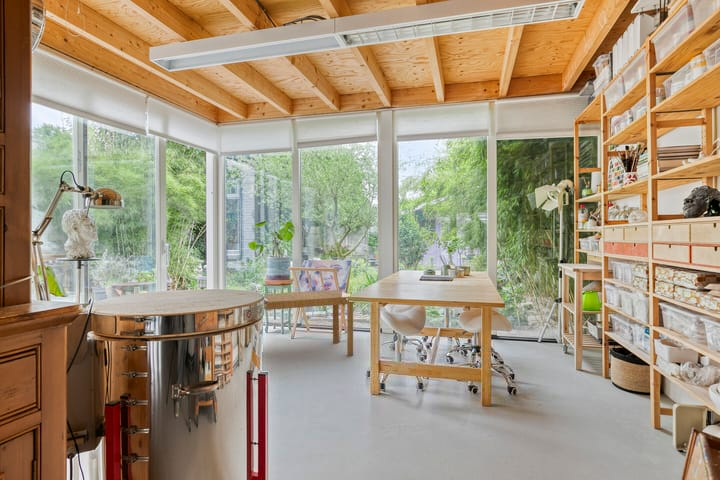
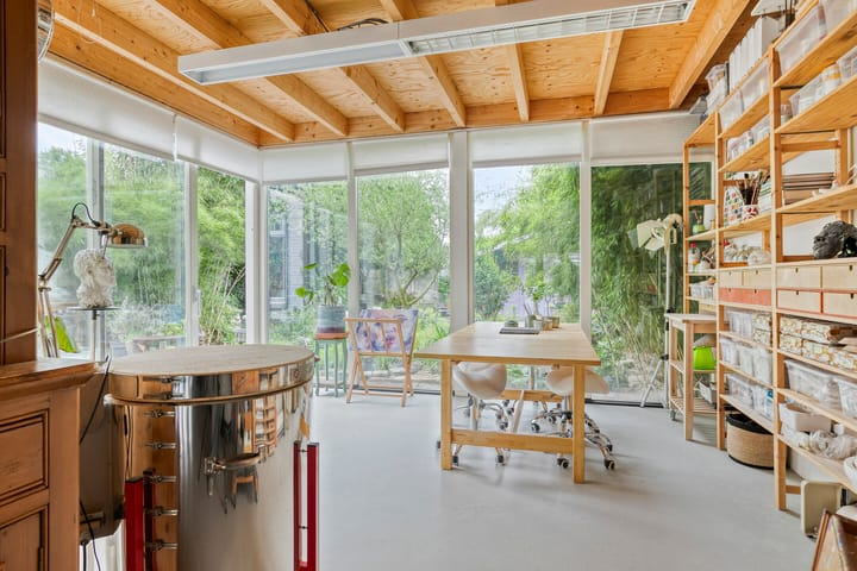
- dining table (285, 308)
